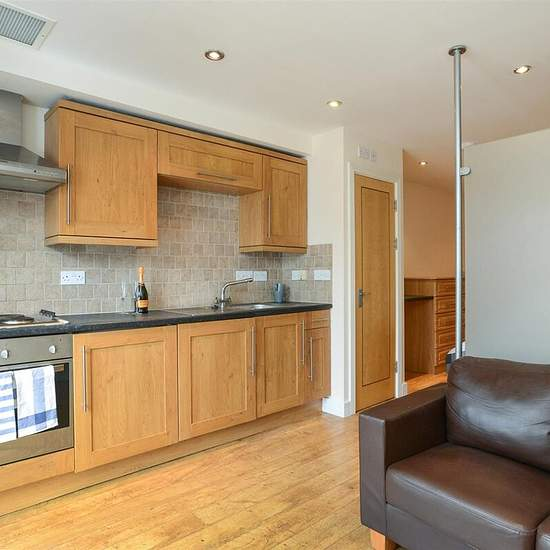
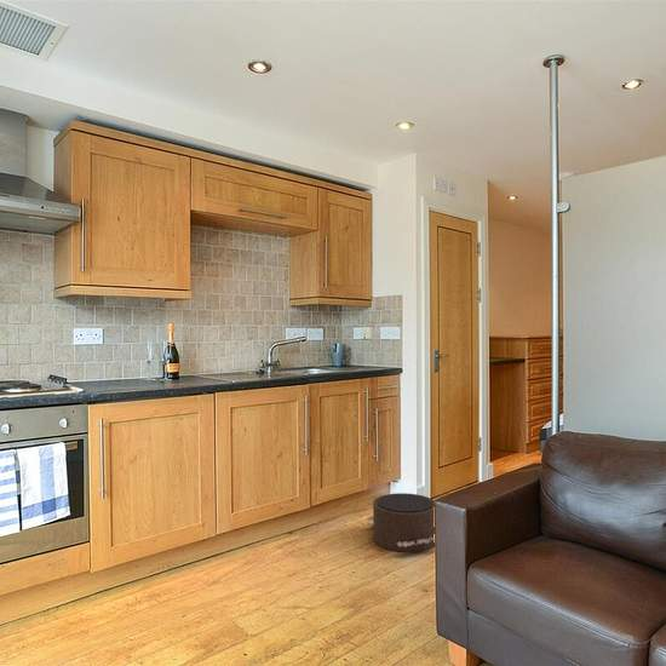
+ pouf (400, 521)
